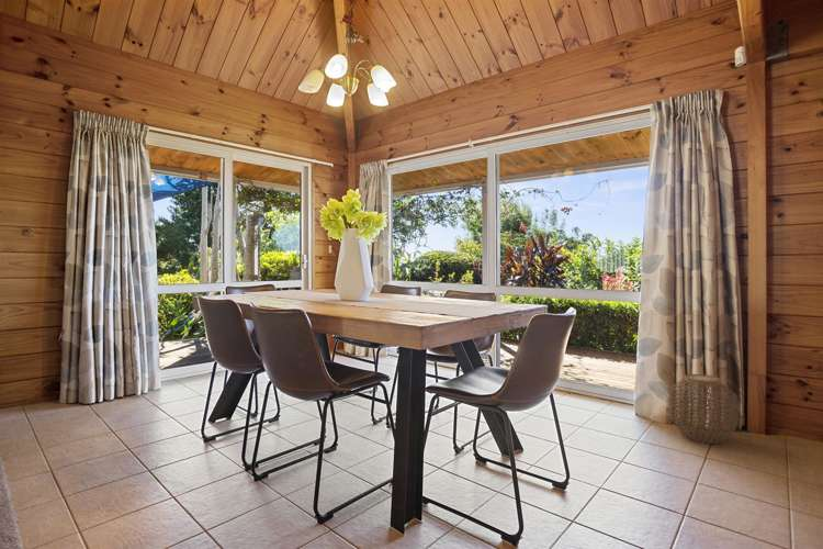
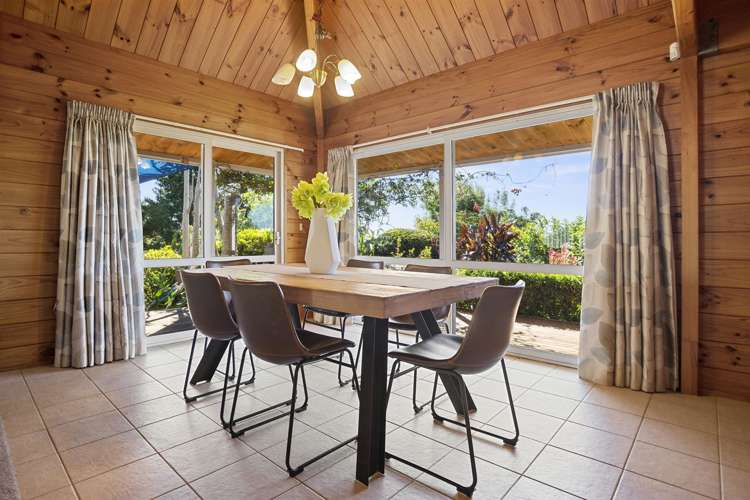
- woven basket (702, 407)
